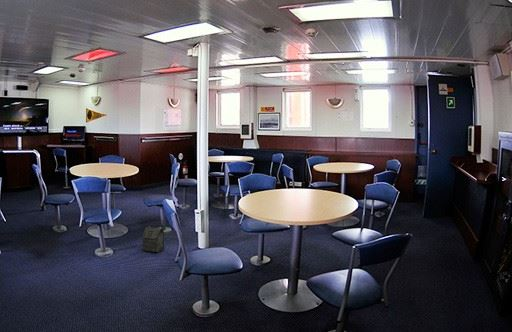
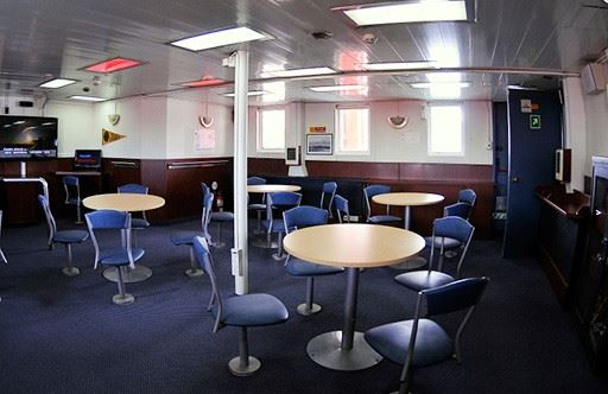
- bag (153, 238)
